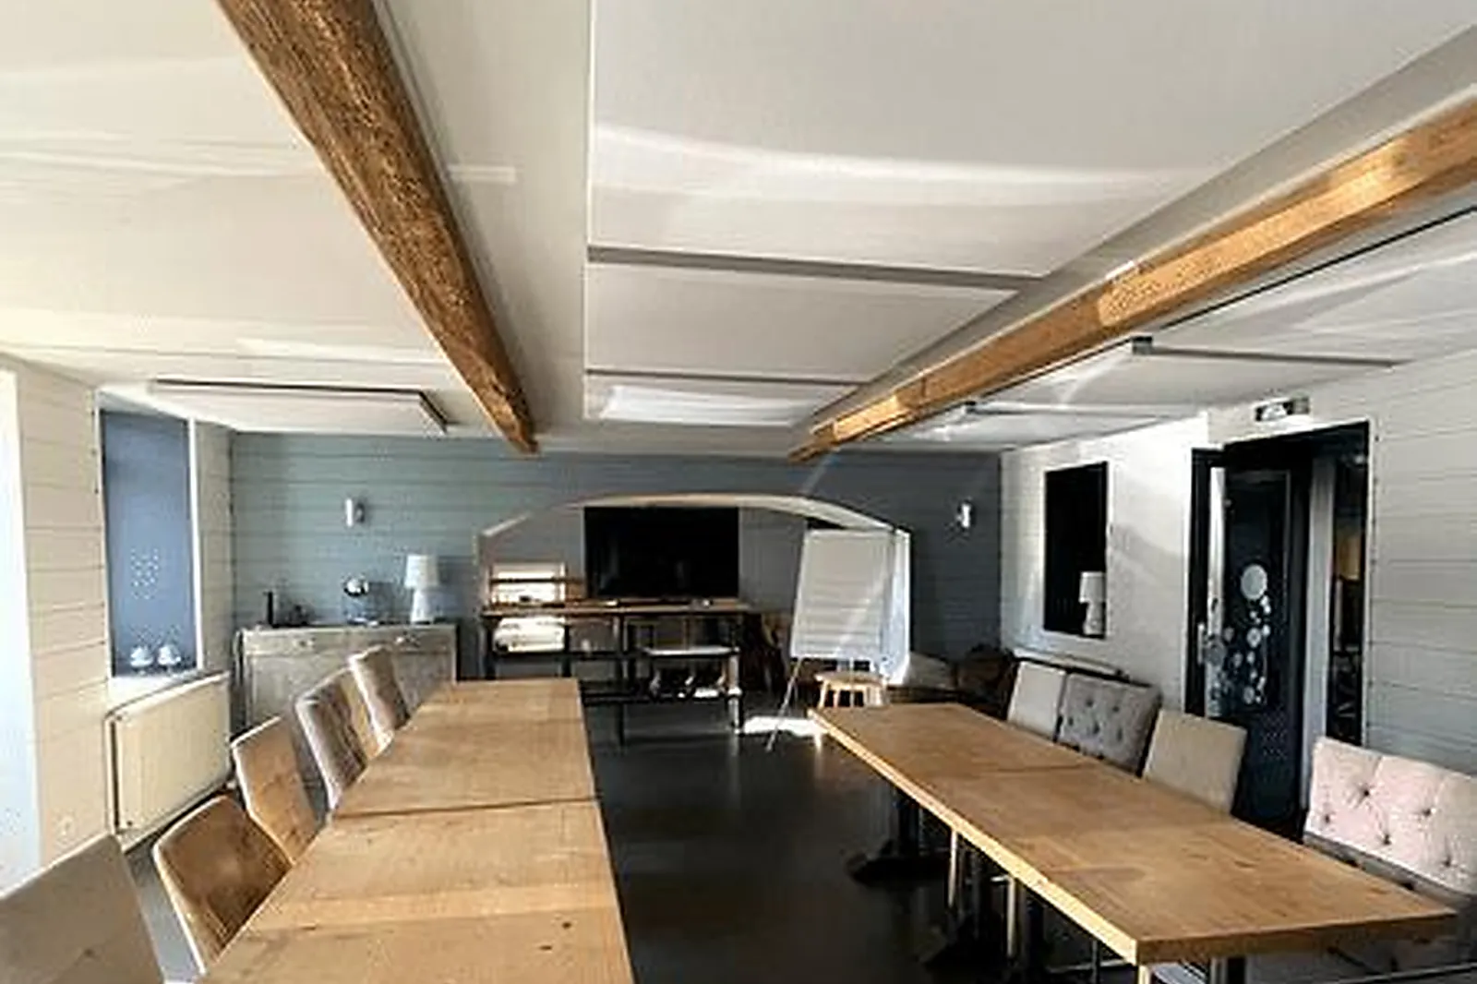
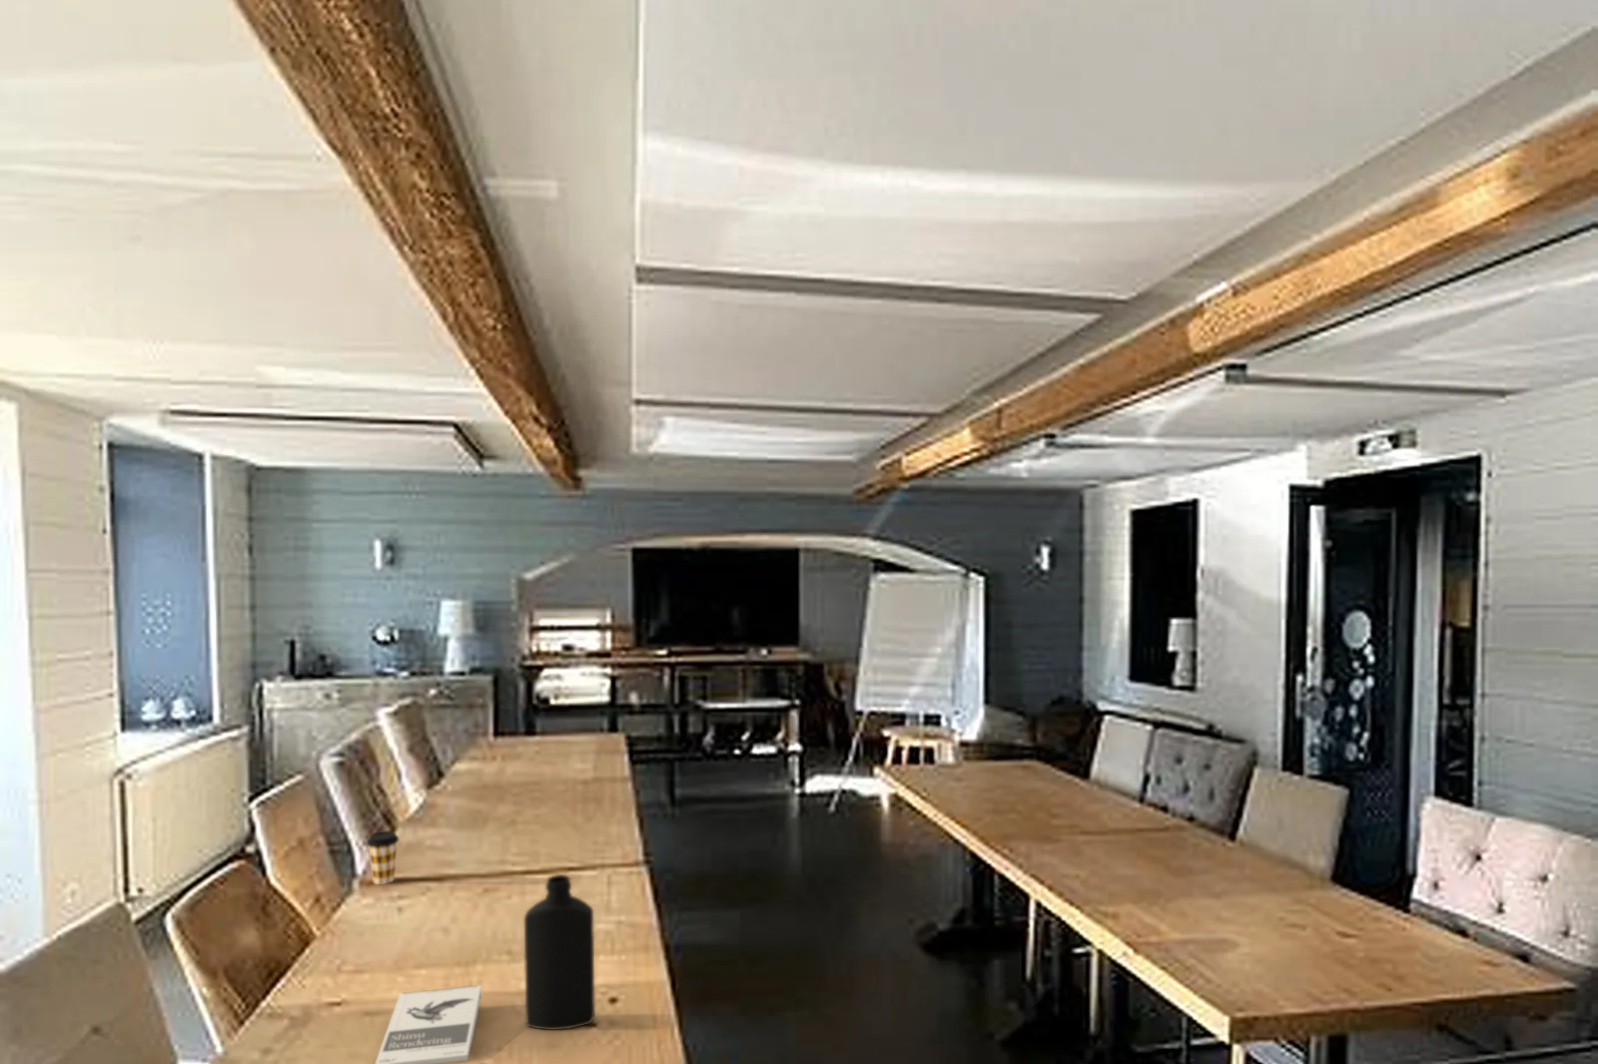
+ book (431, 1027)
+ coffee cup (383, 857)
+ bottle (560, 950)
